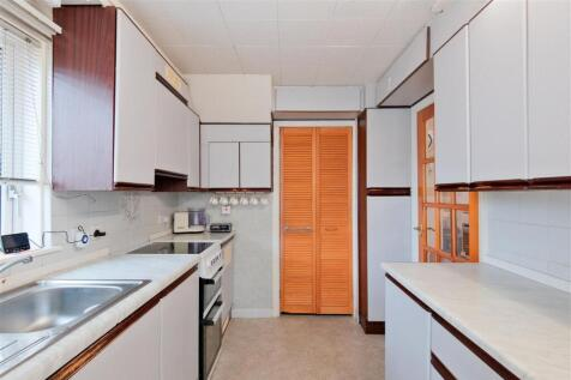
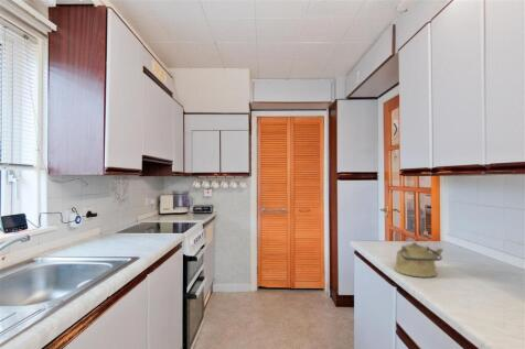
+ kettle (419, 257)
